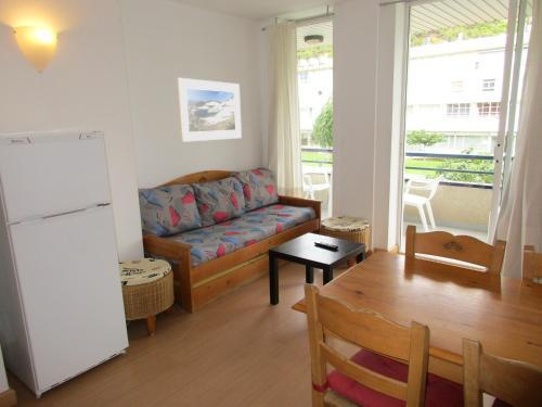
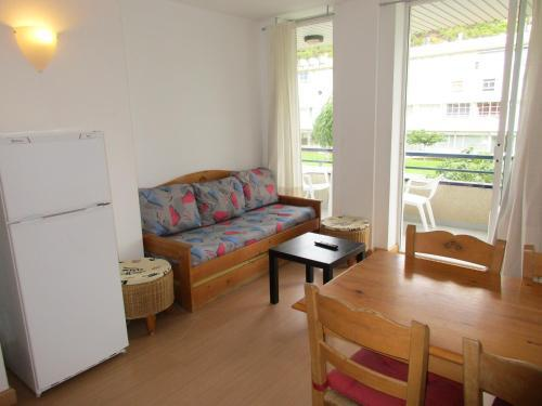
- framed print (212, 111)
